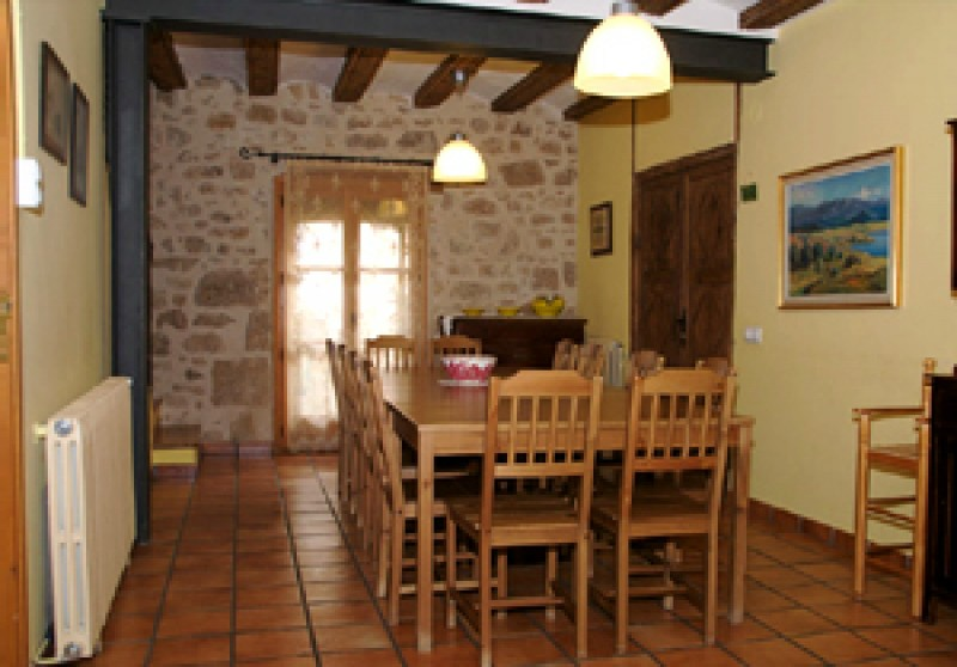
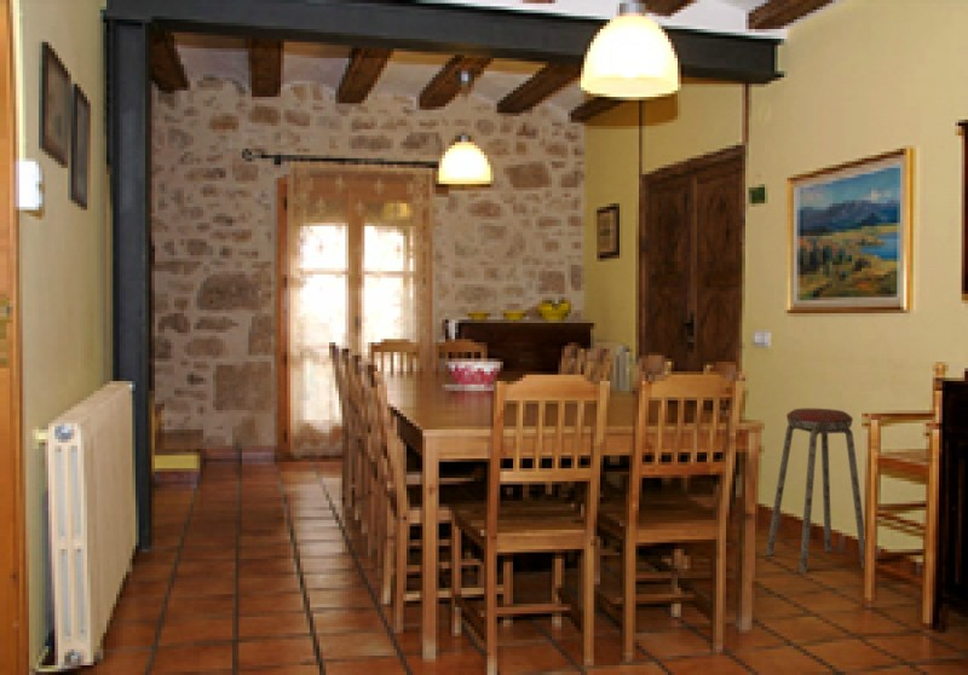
+ music stool (812, 485)
